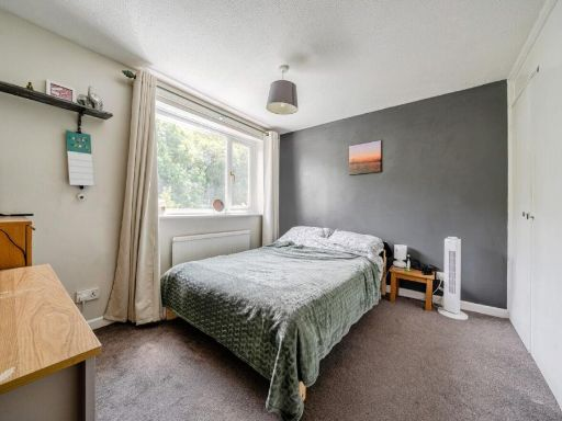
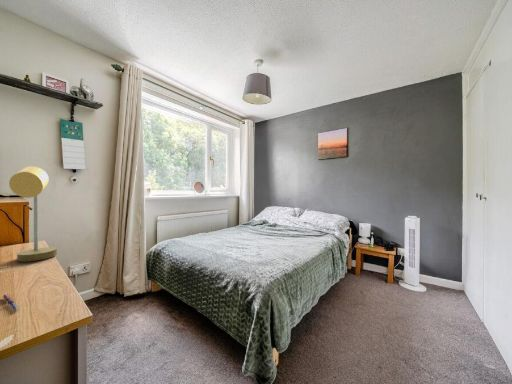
+ desk lamp (34, 212)
+ pen (10, 301)
